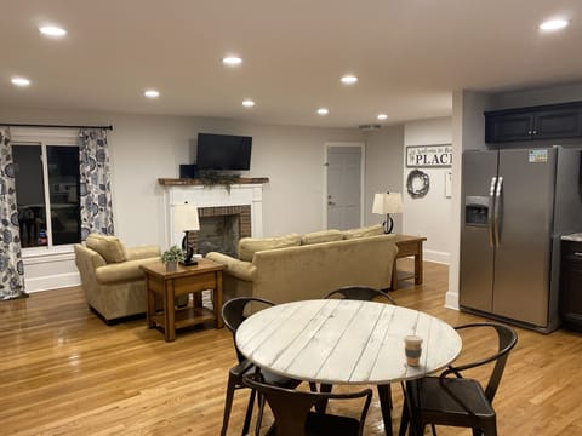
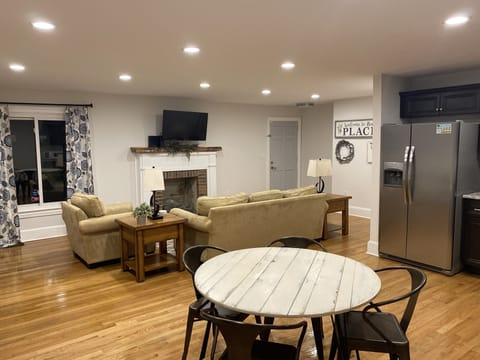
- coffee cup (412, 350)
